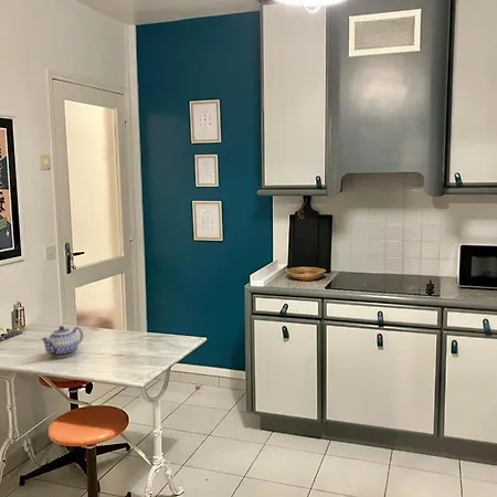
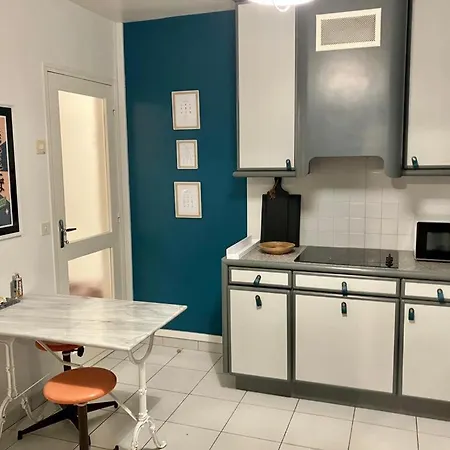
- teapot (62, 340)
